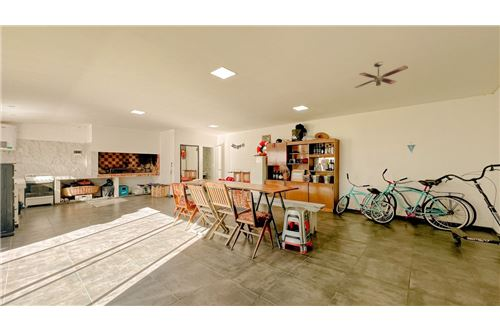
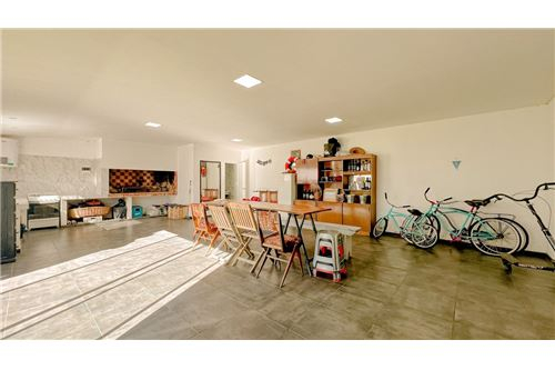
- ceiling fan (378, 74)
